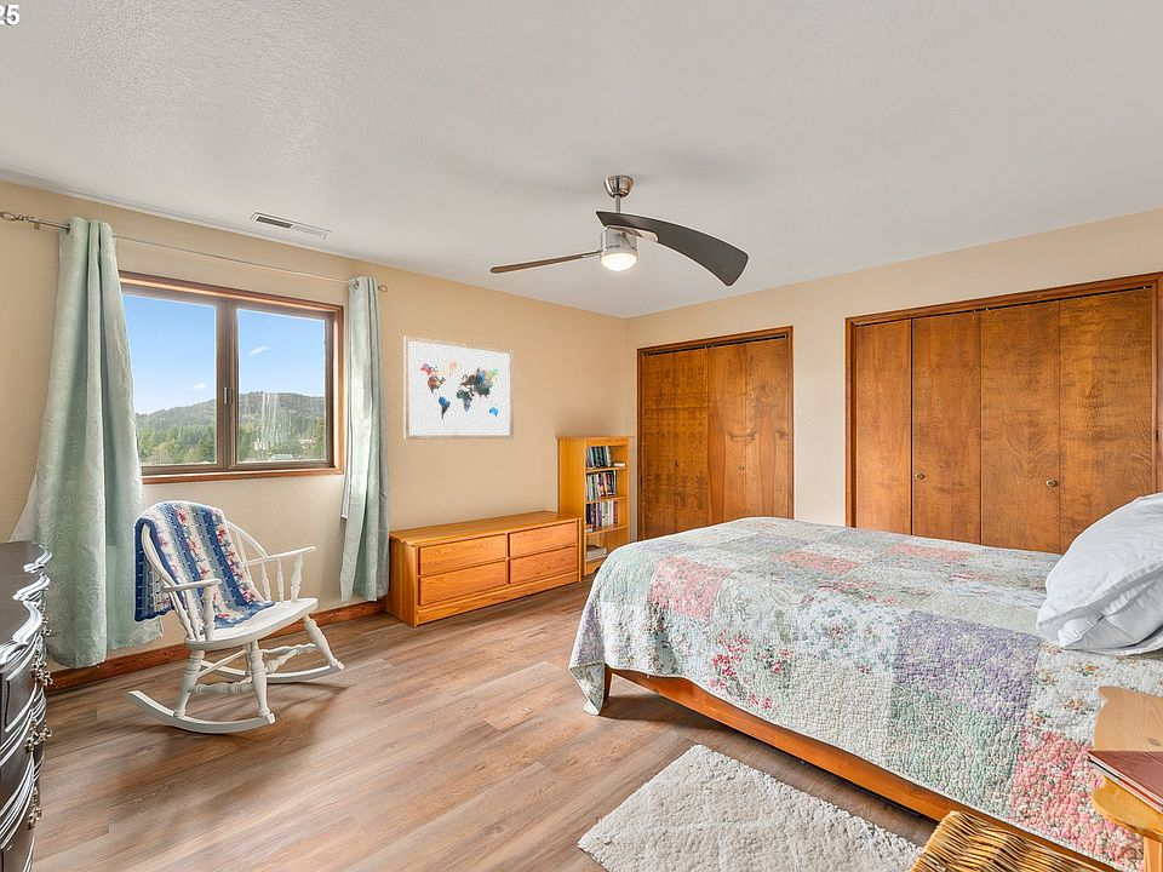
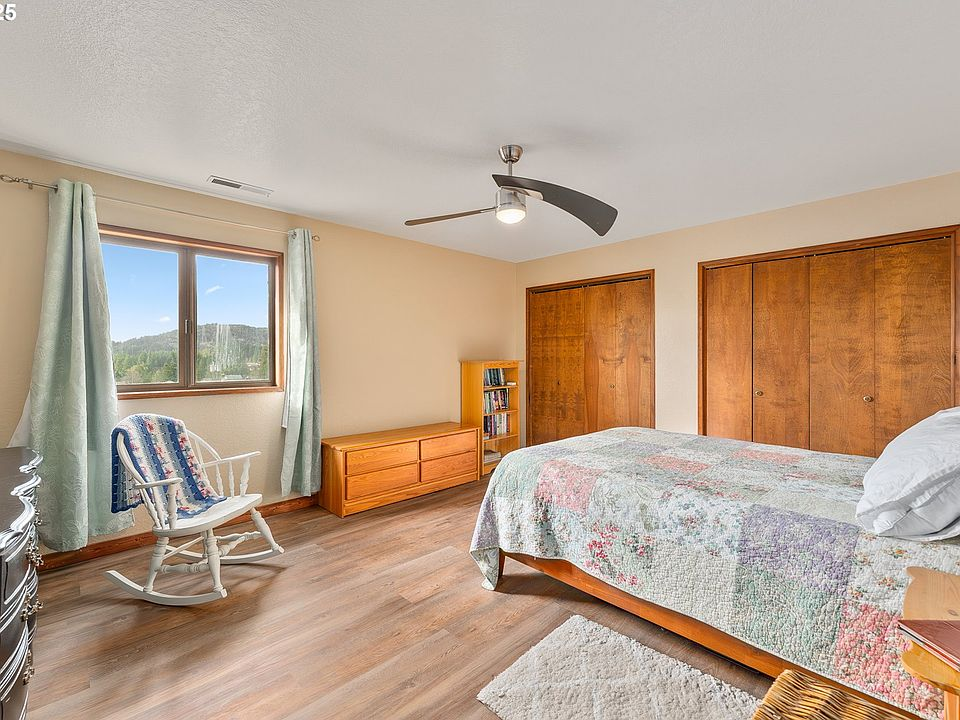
- wall art (463, 391)
